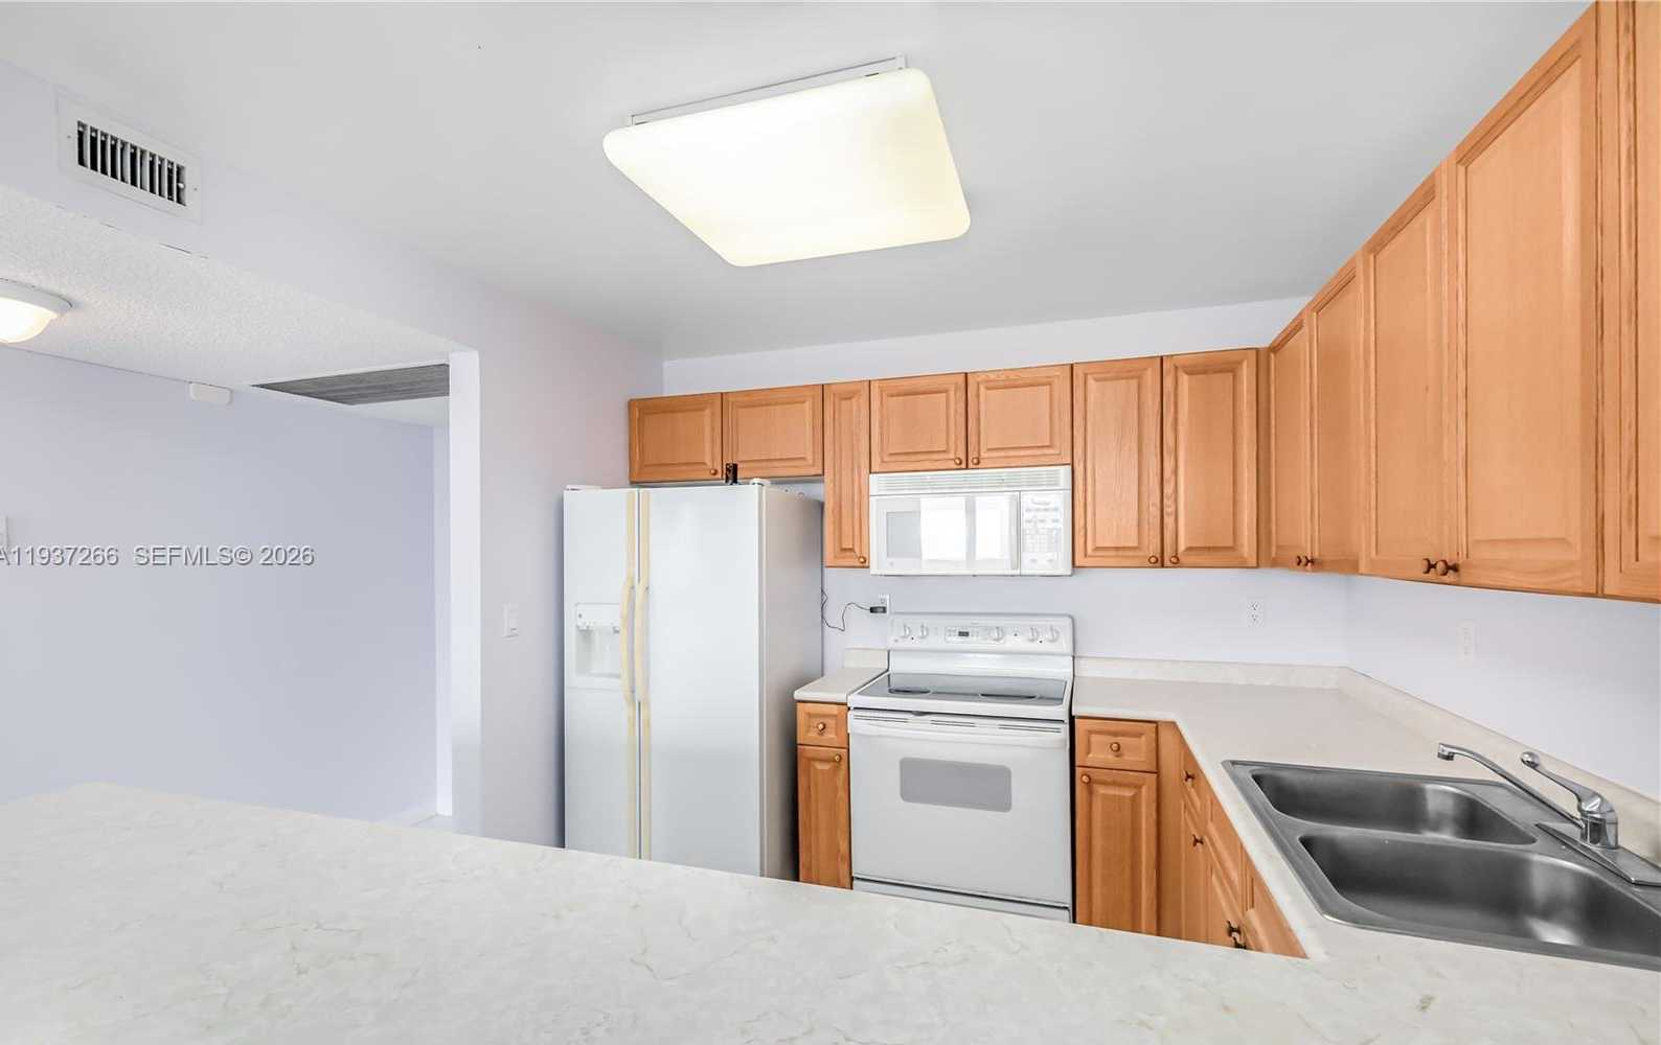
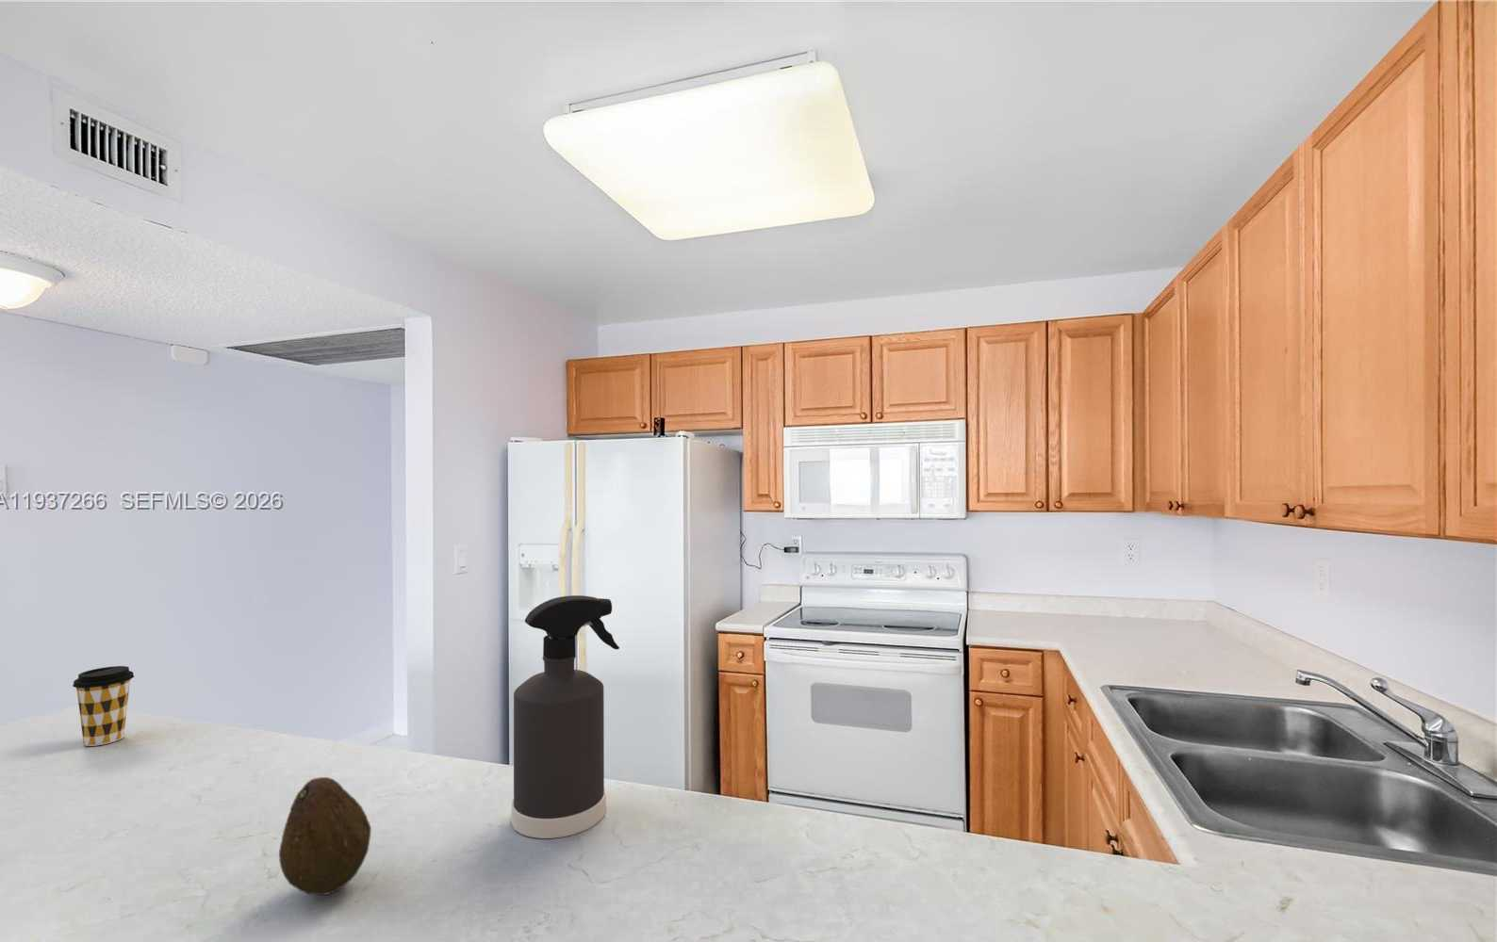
+ spray bottle (567, 703)
+ coffee cup (104, 705)
+ fruit (326, 832)
